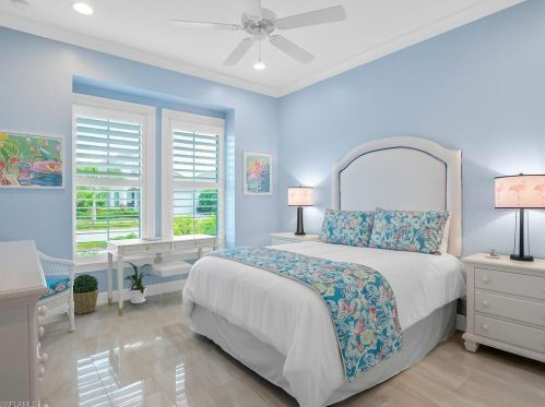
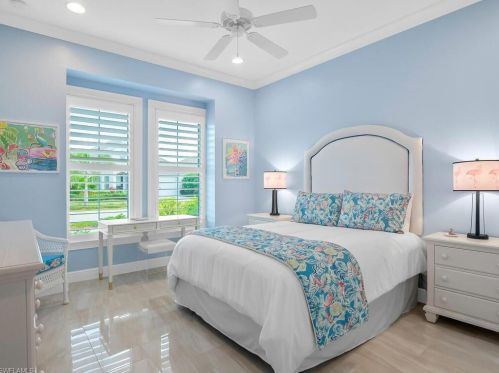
- potted plant (84, 292)
- house plant (137, 282)
